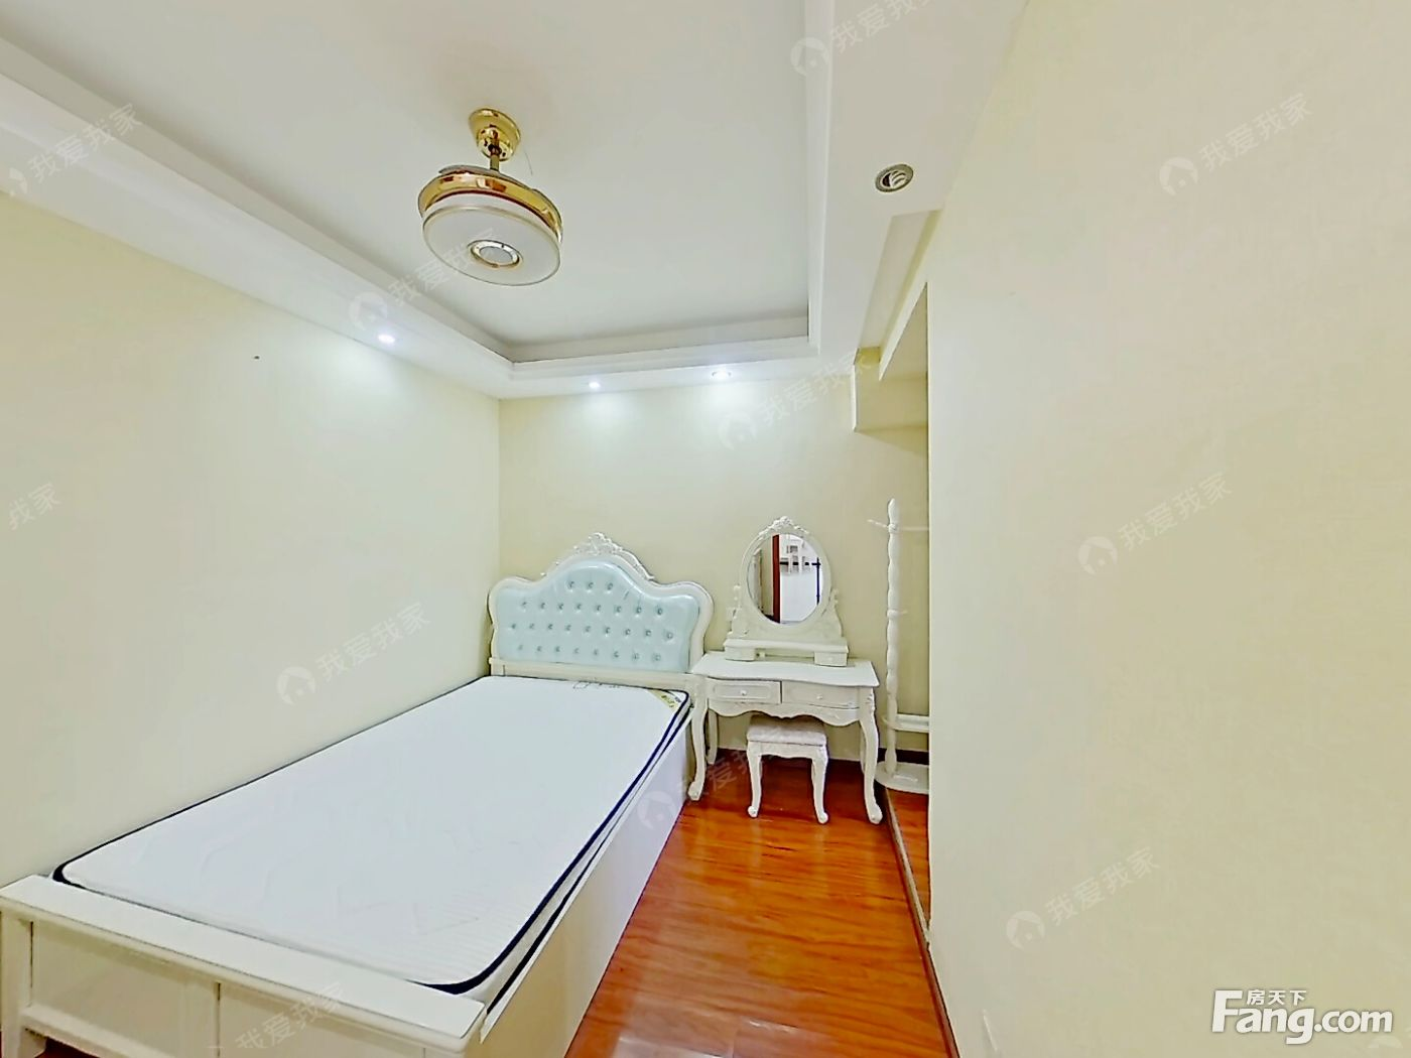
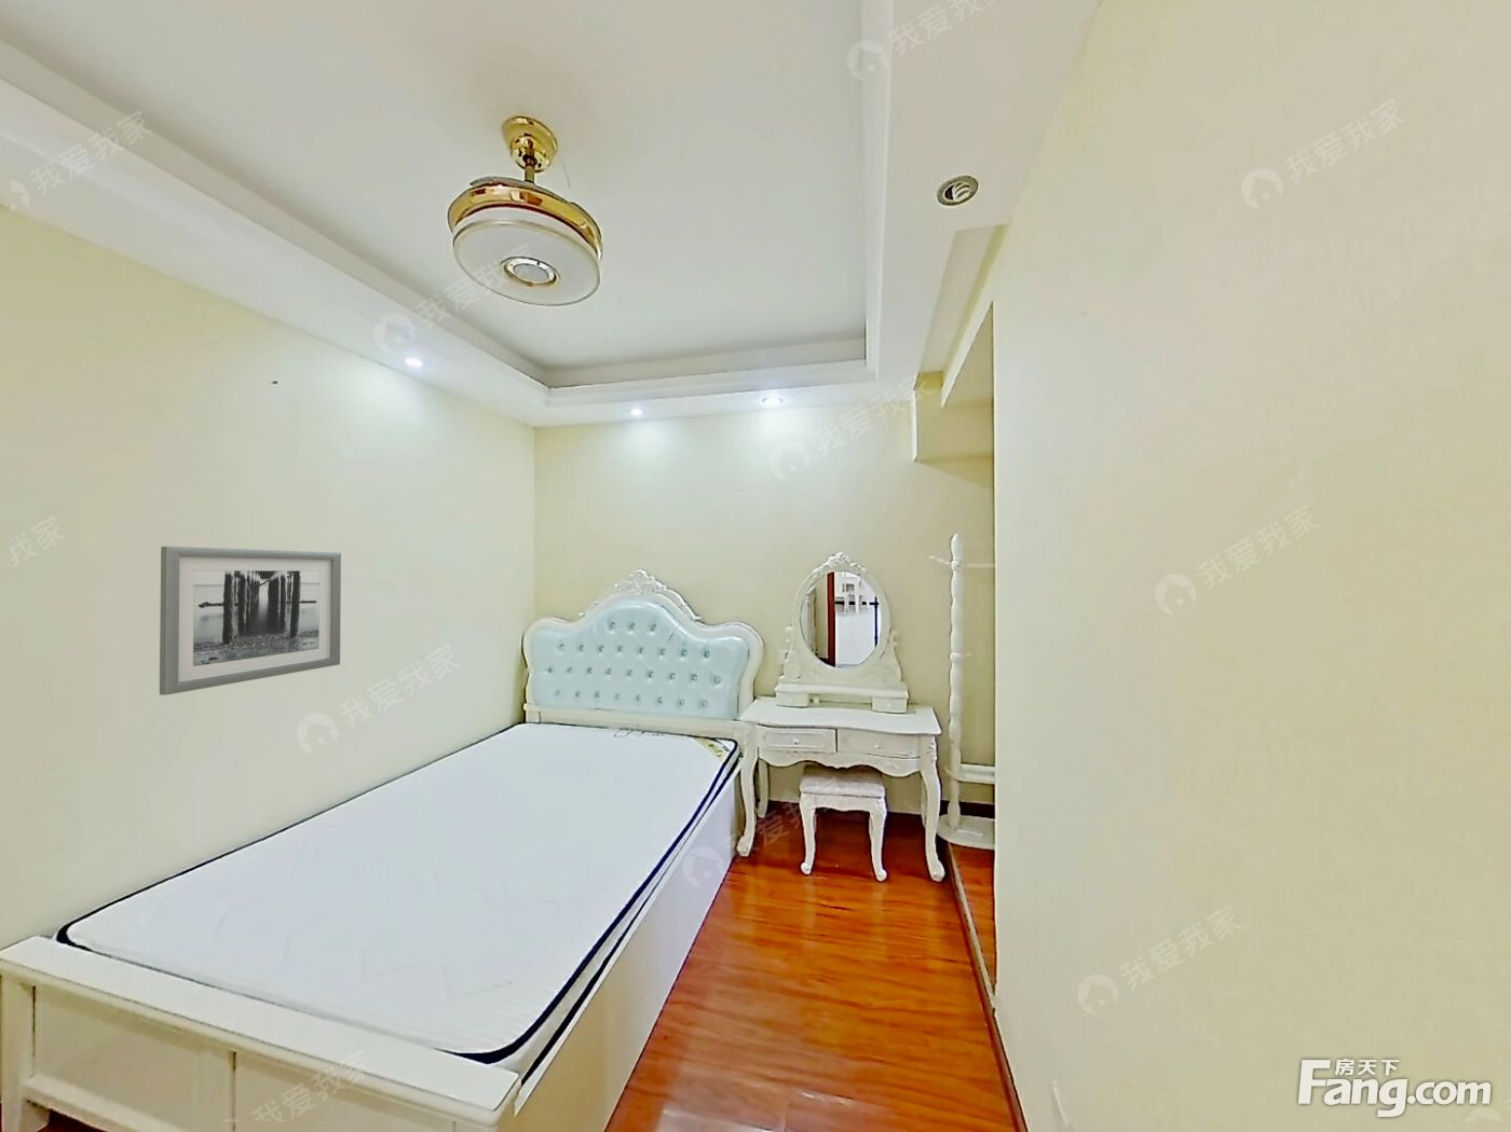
+ wall art (262, 614)
